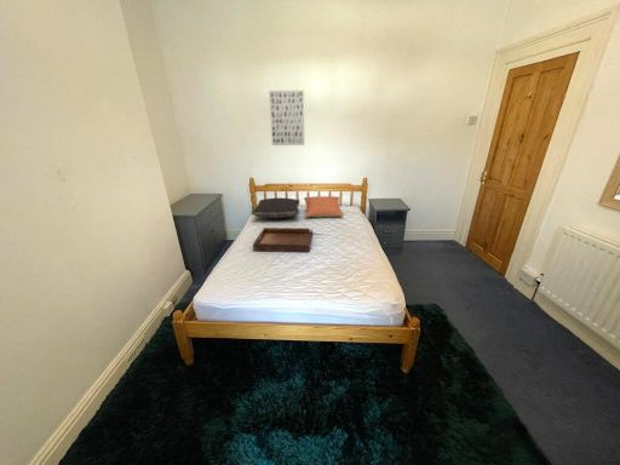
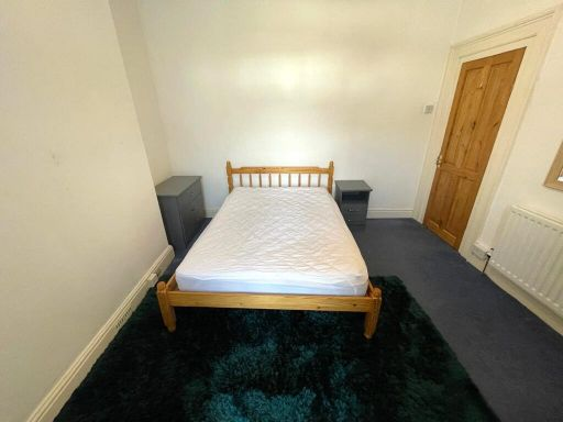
- serving tray (285, 239)
- pillow (277, 207)
- pillow (322, 206)
- wall art (287, 119)
